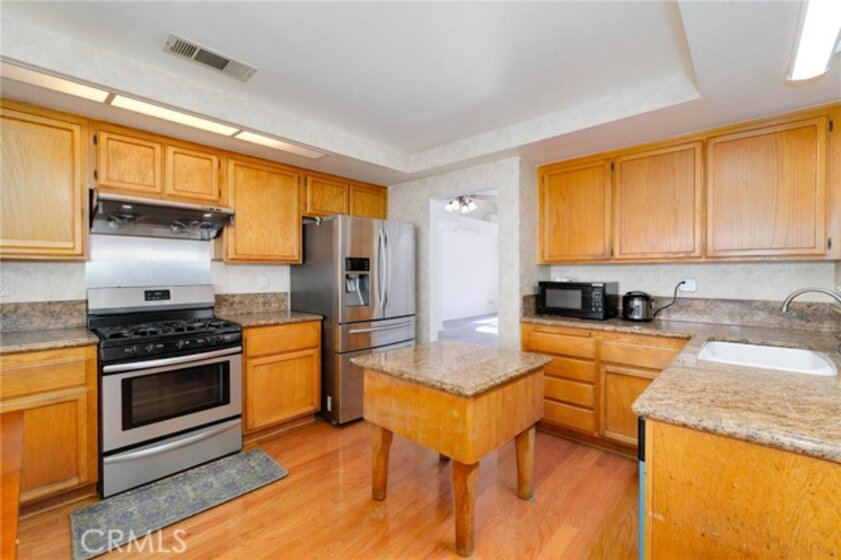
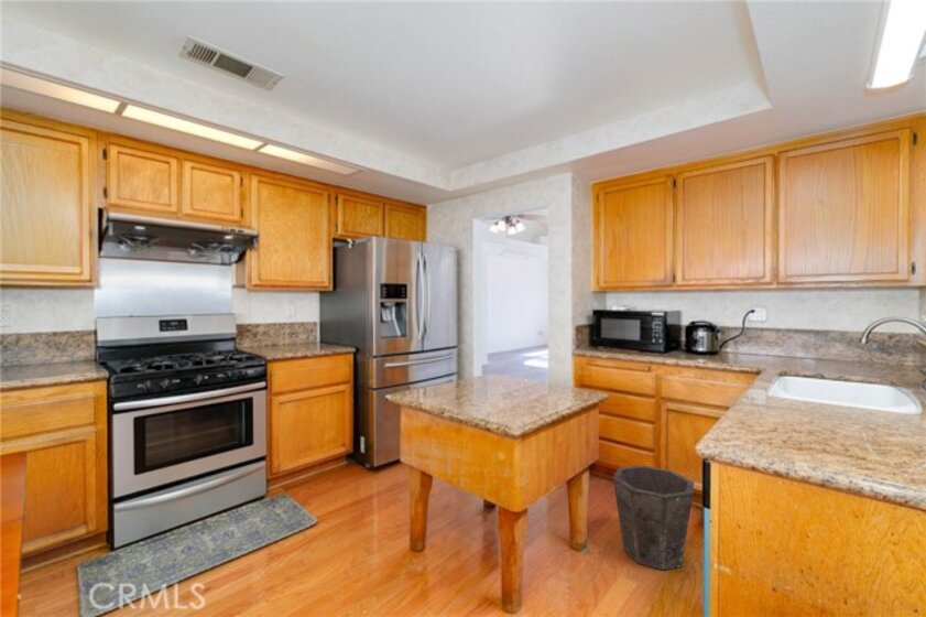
+ waste bin (653, 516)
